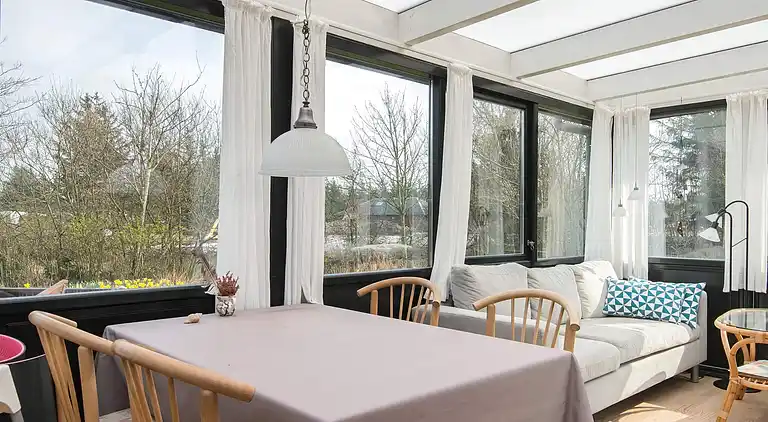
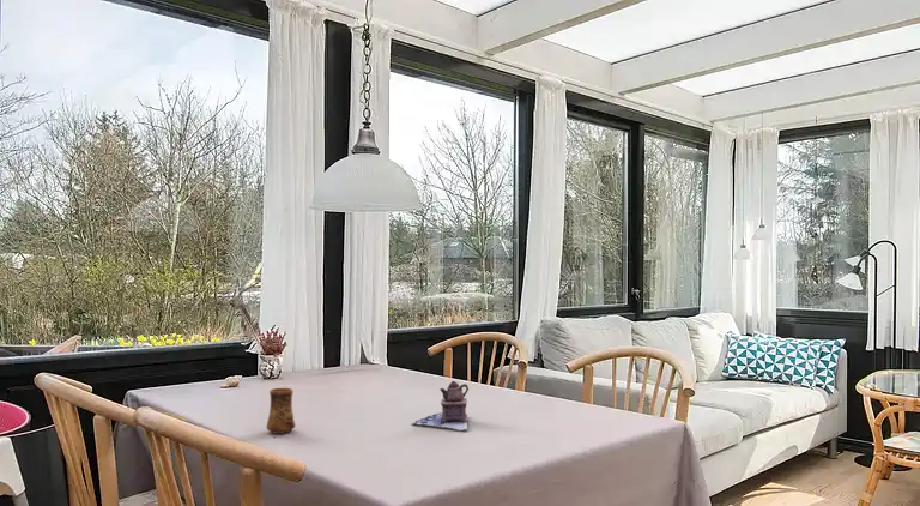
+ teapot (450, 400)
+ cup (280, 410)
